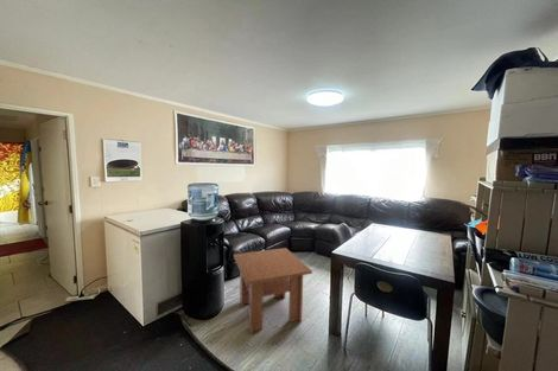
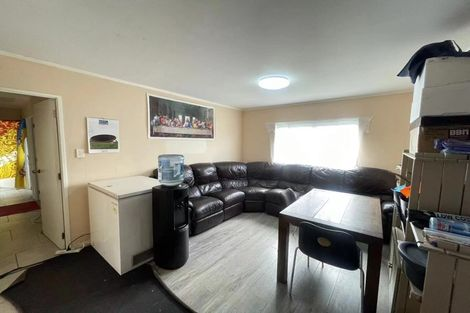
- coffee table (268, 286)
